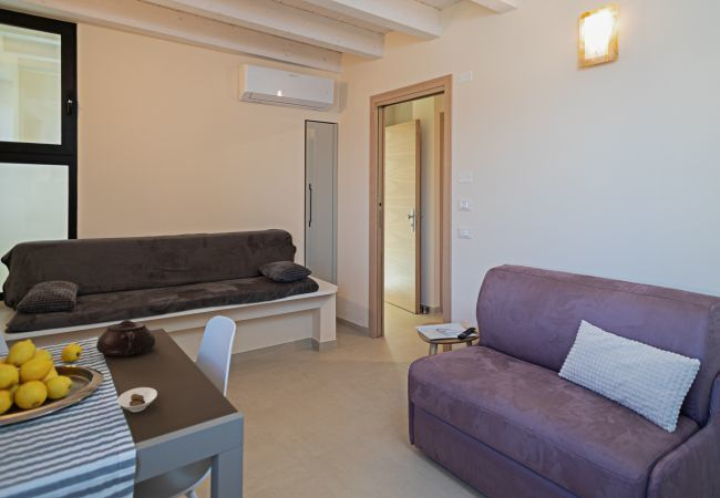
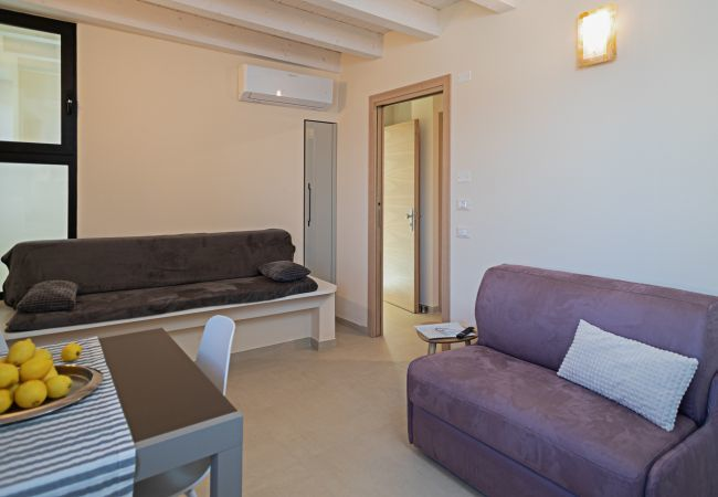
- teapot (125, 335)
- saucer (137, 400)
